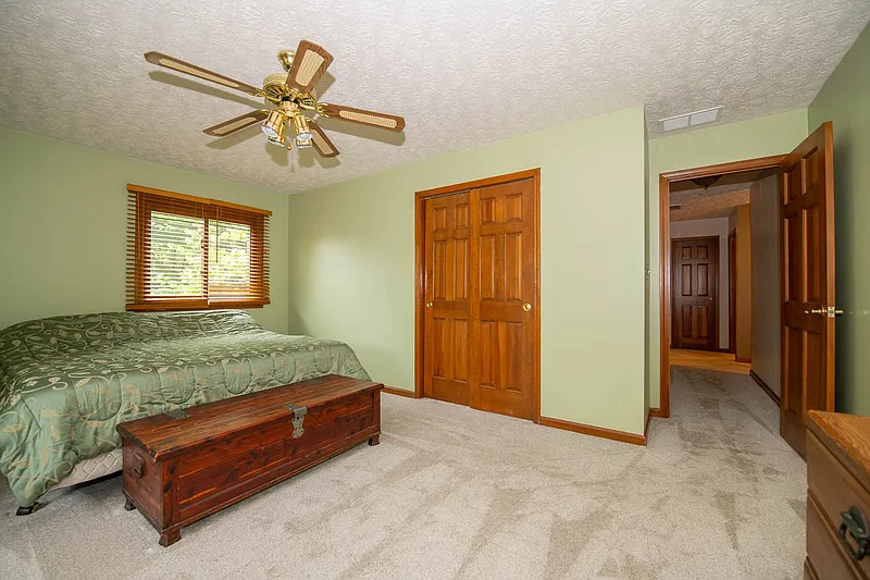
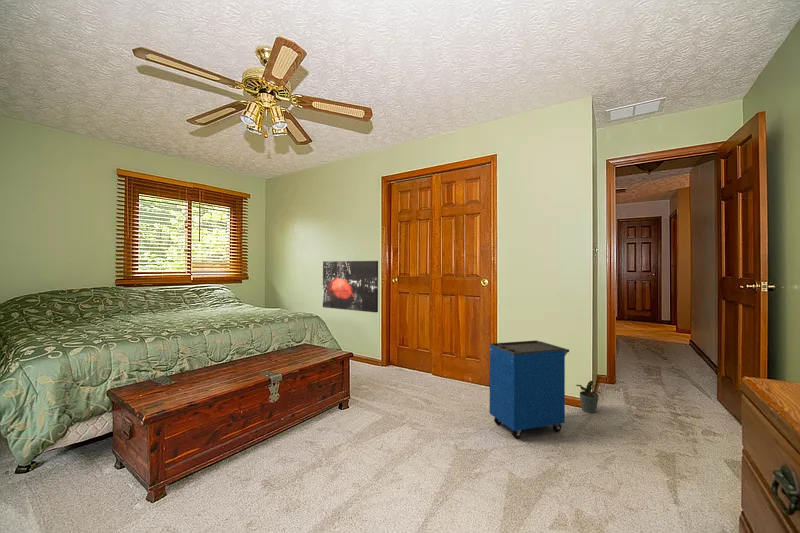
+ wall art (348, 285)
+ cabinet (528, 386)
+ potted plant (587, 395)
